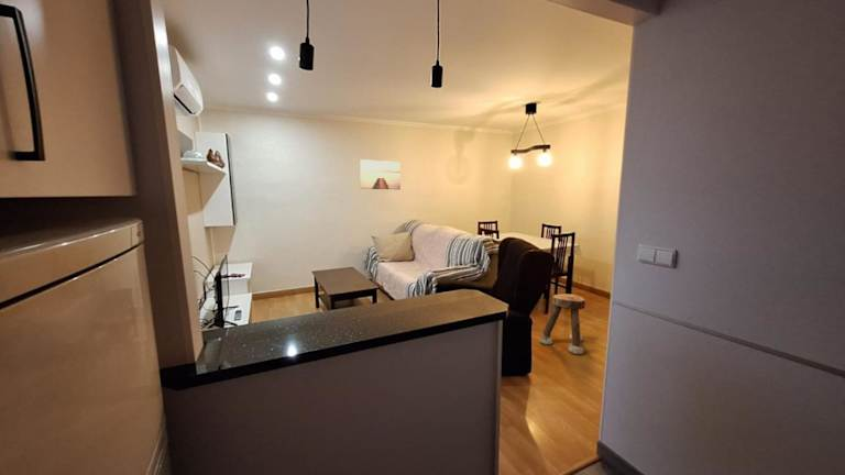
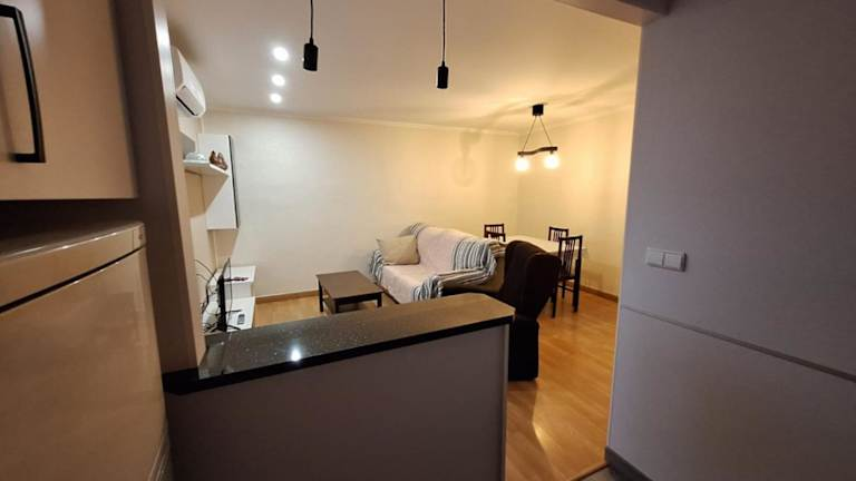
- stool (570, 317)
- wall art (381, 175)
